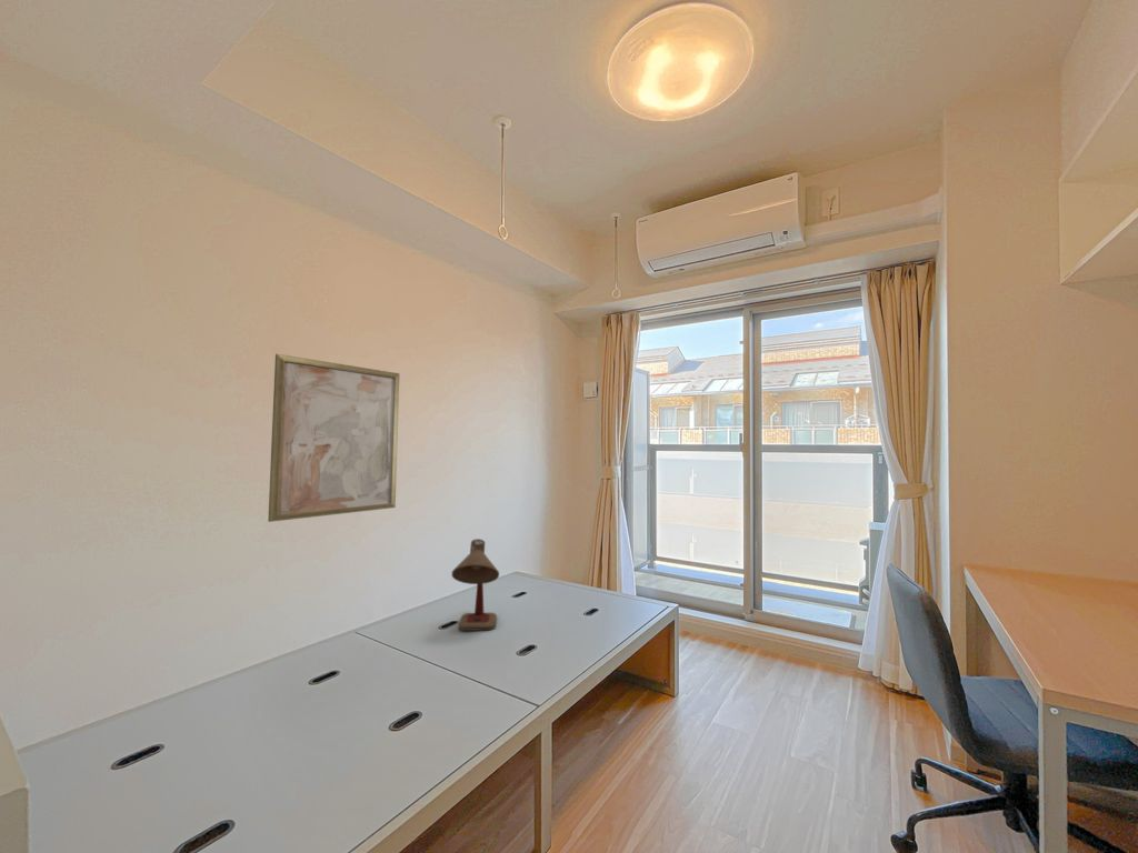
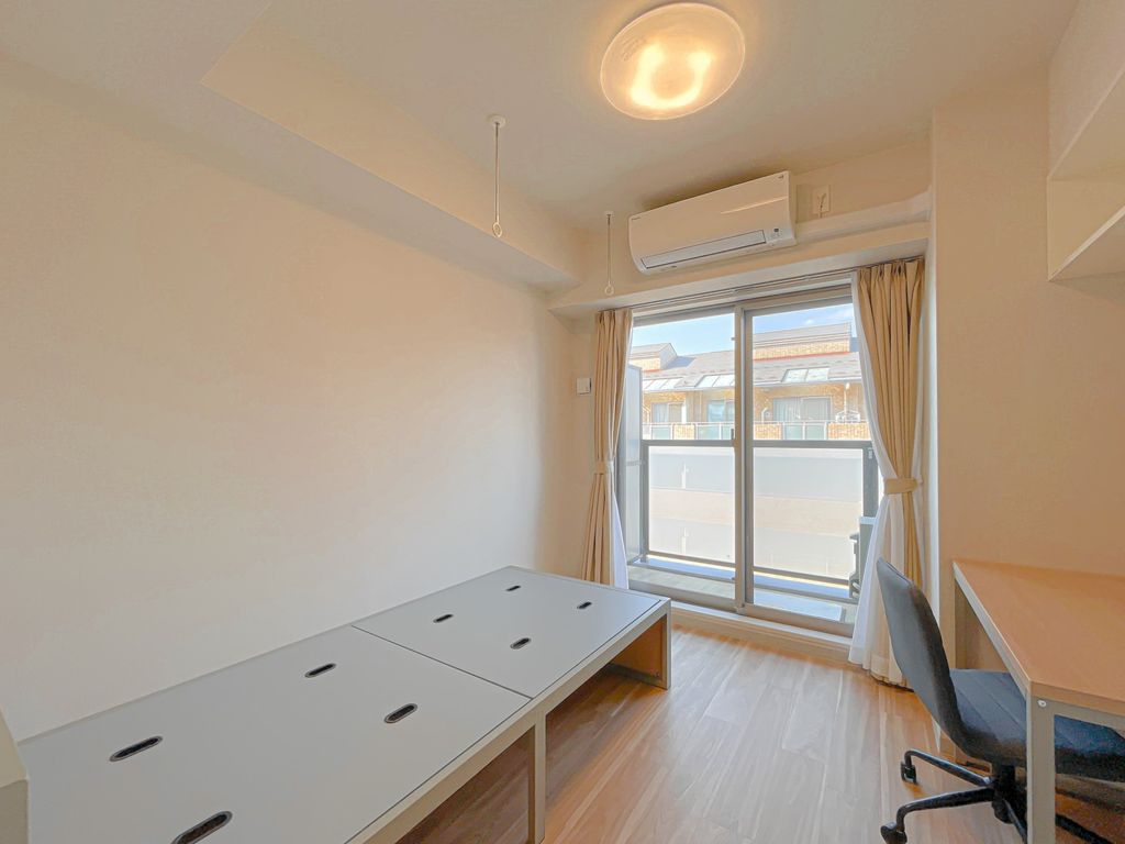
- wall art (341, 439)
- desk lamp (477, 584)
